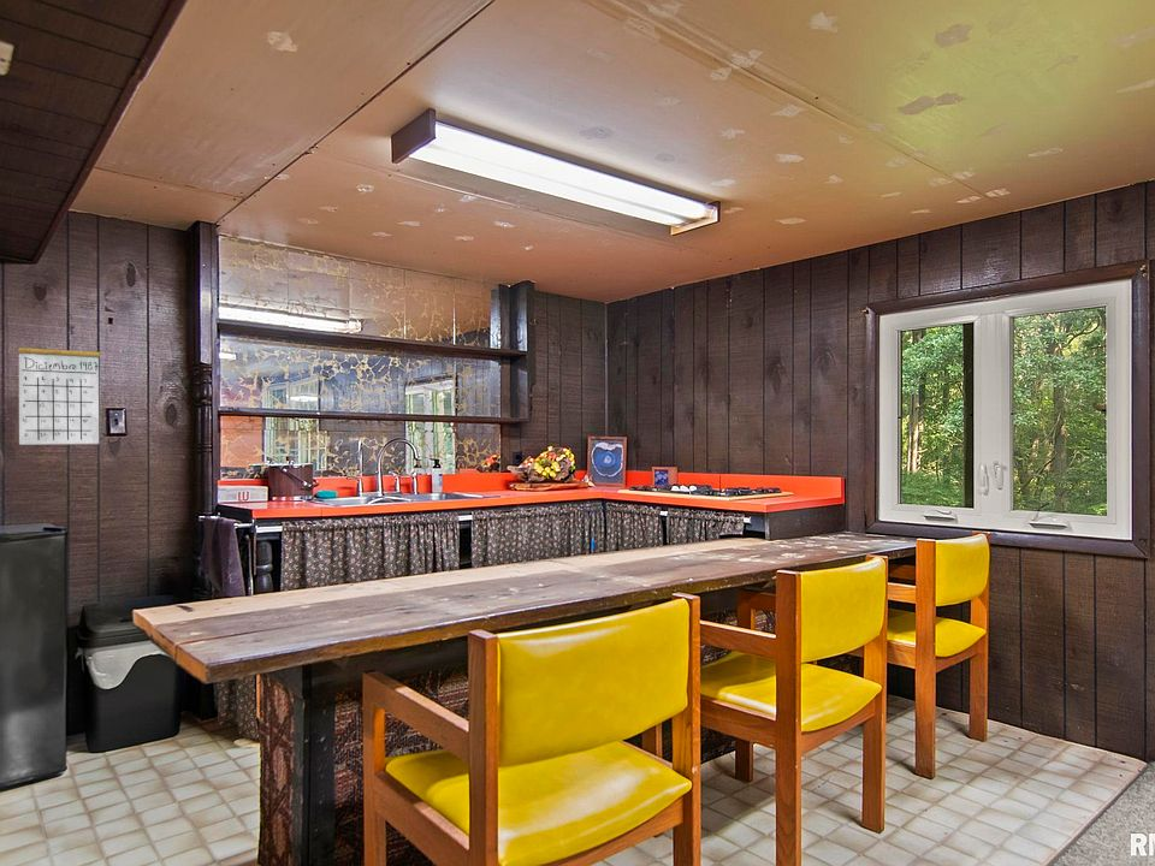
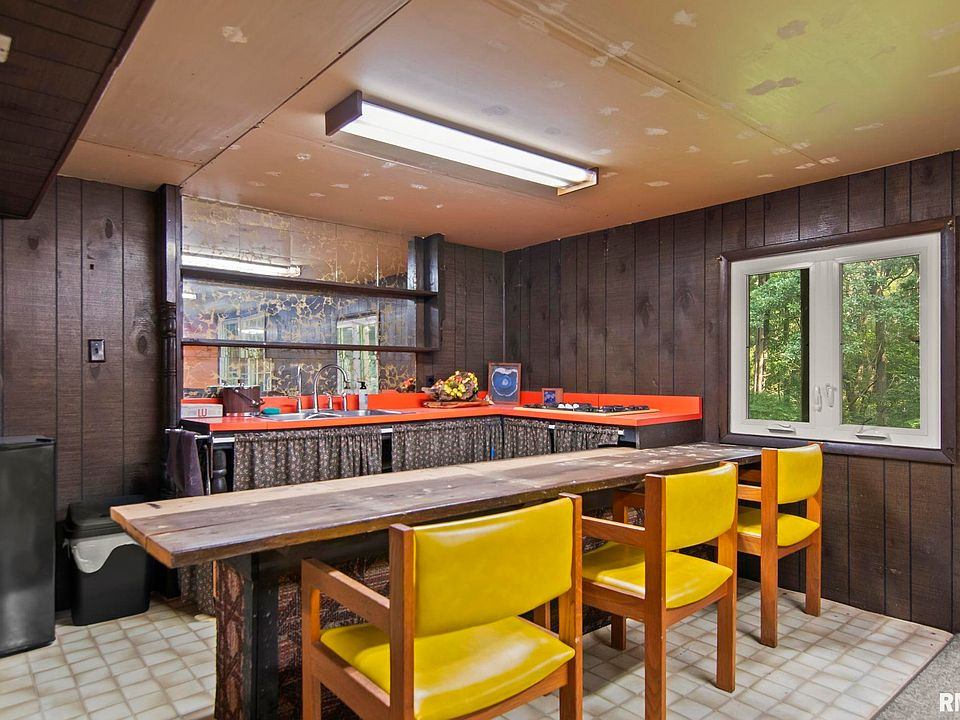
- calendar (60, 385)
